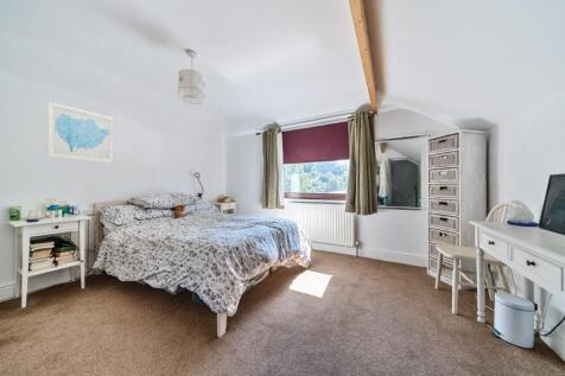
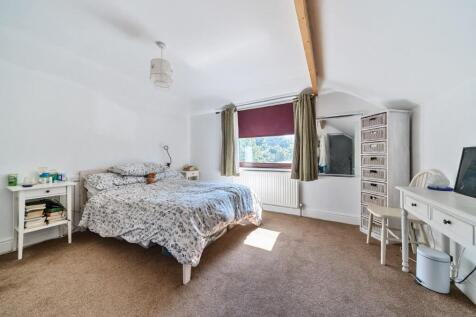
- wall art (83, 135)
